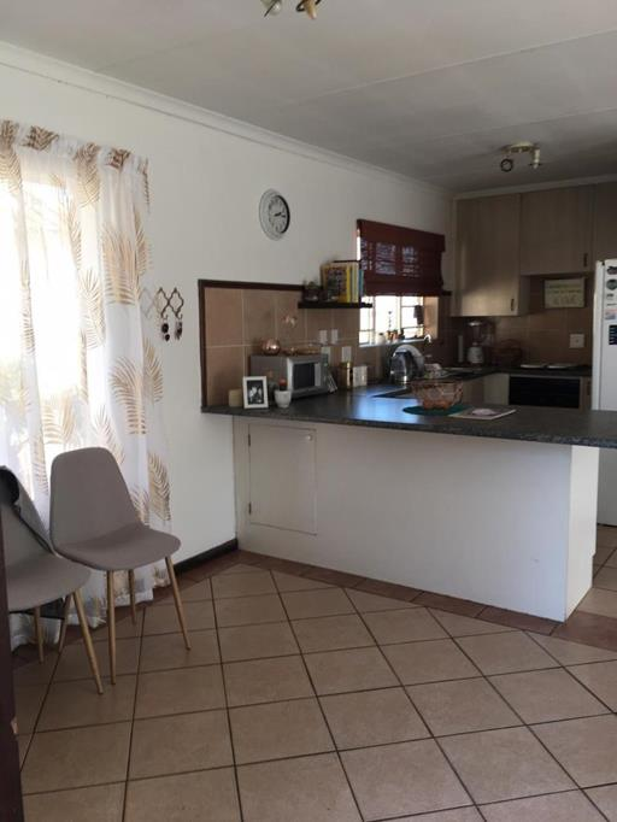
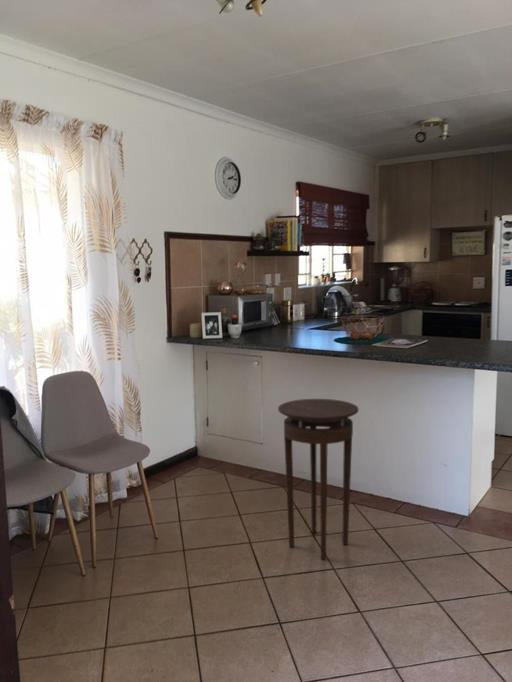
+ stool (320, 477)
